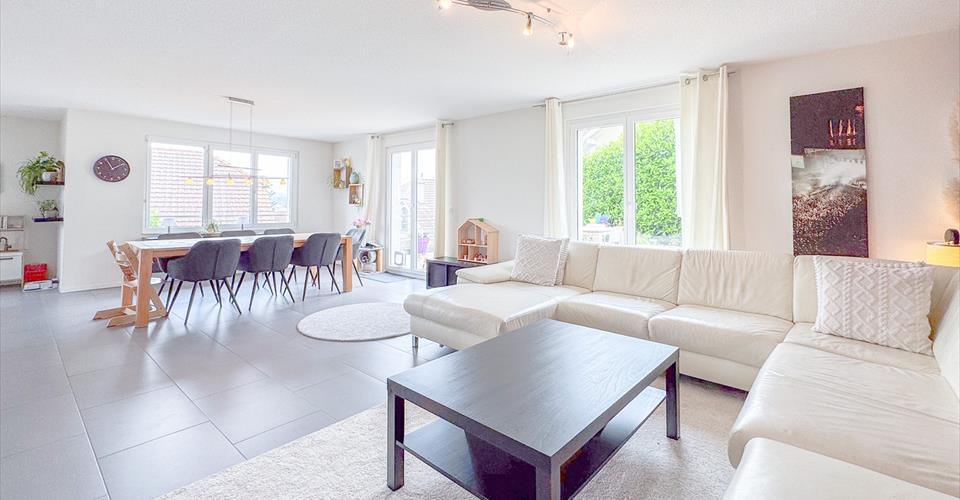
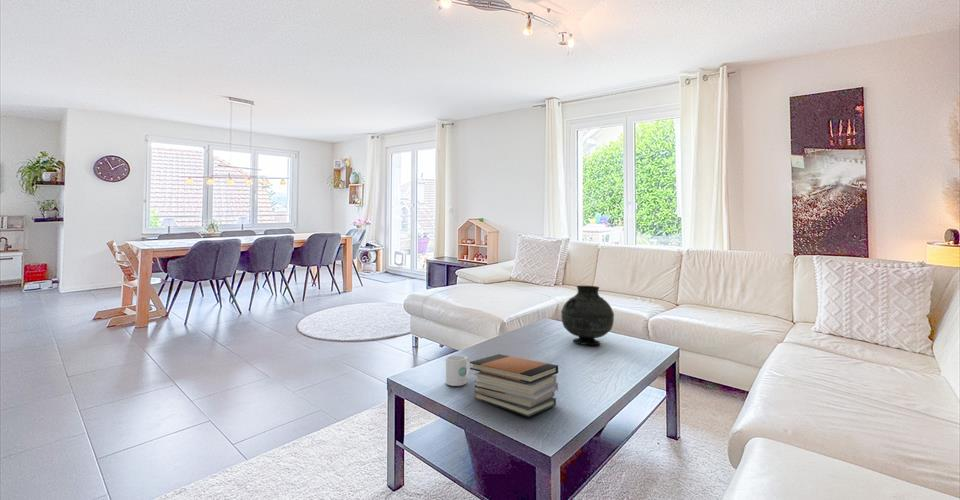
+ vase (587, 314)
+ book stack (514, 382)
+ mug (459, 369)
